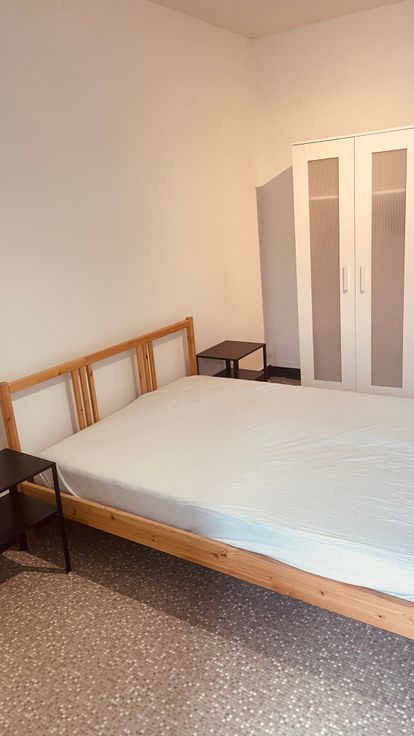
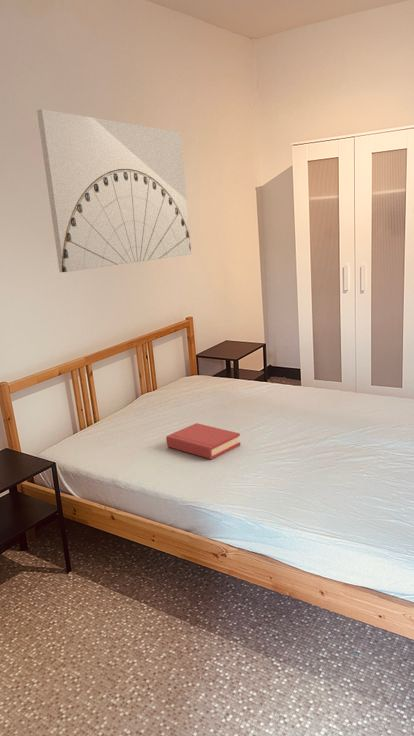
+ hardback book (203, 440)
+ wall art (126, 194)
